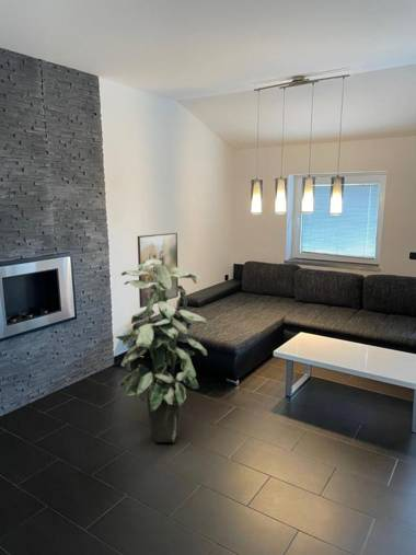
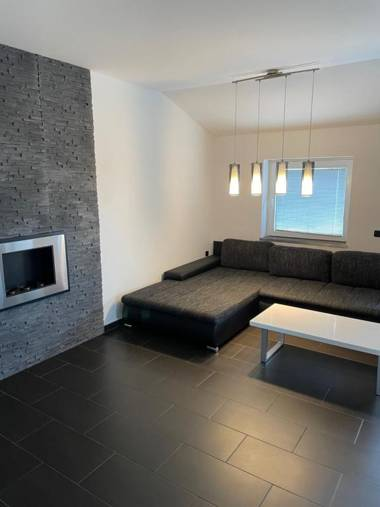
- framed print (157, 267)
- indoor plant (160, 349)
